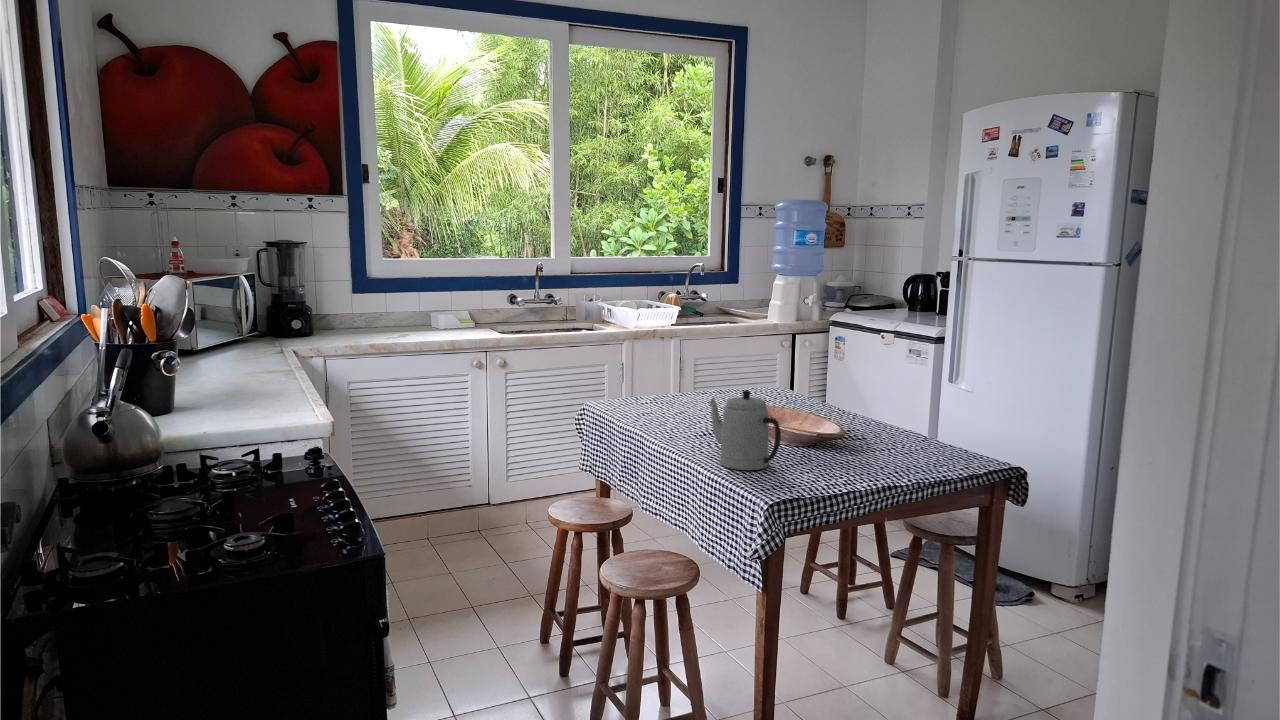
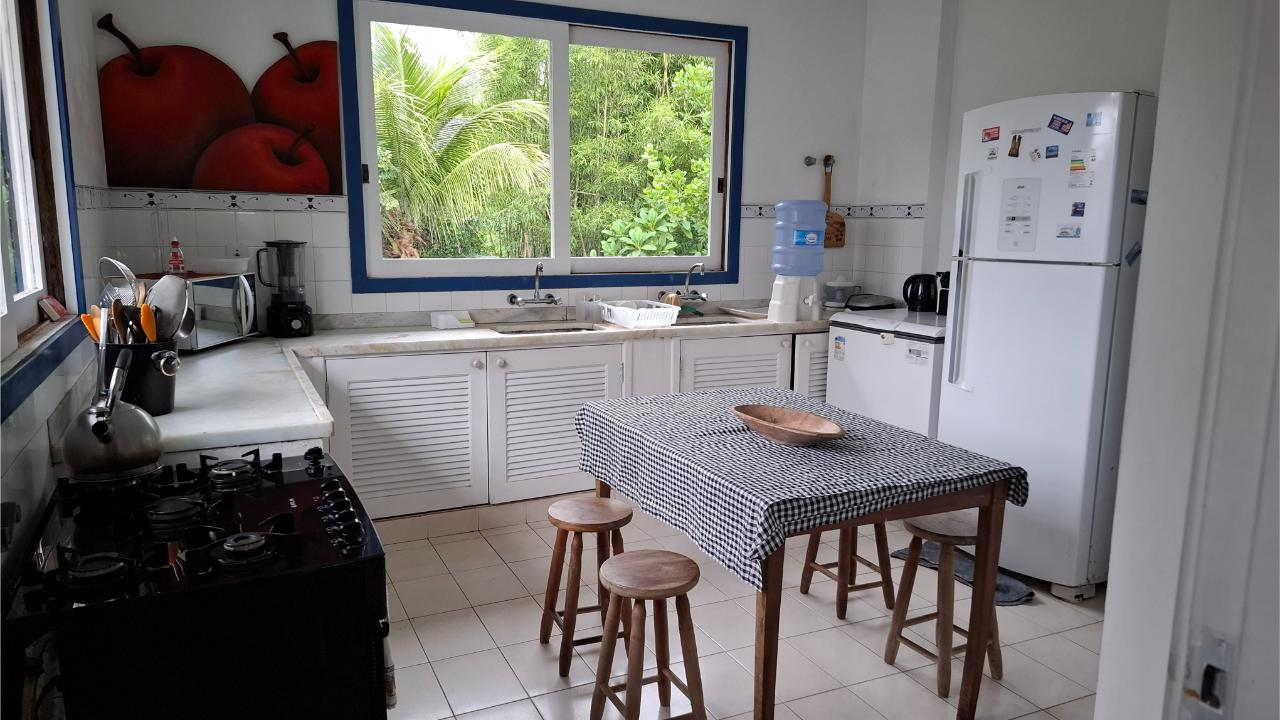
- teapot (742, 426)
